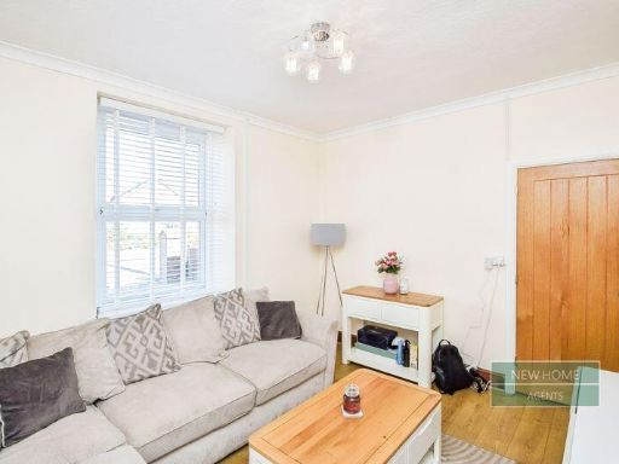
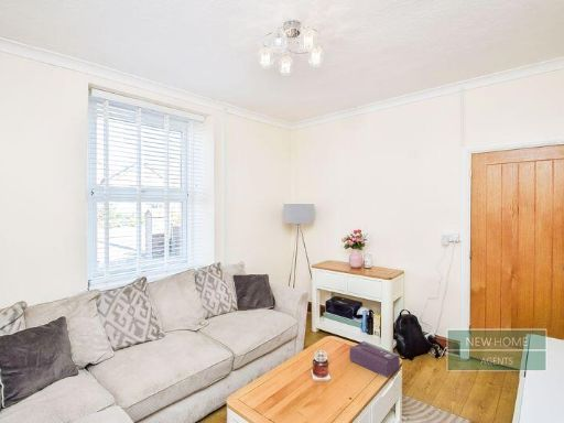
+ tissue box (373, 357)
